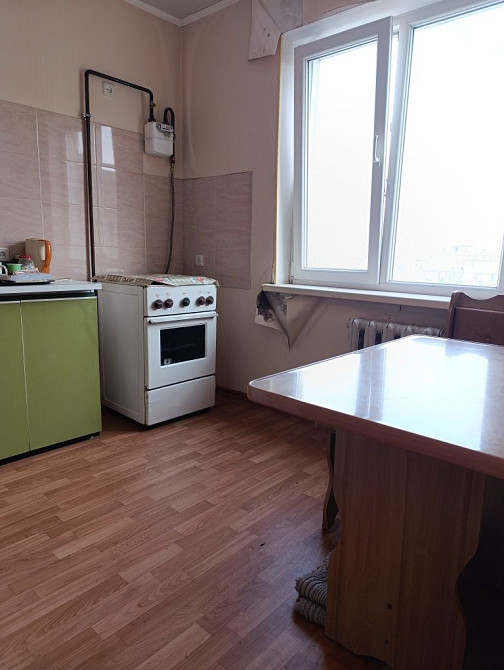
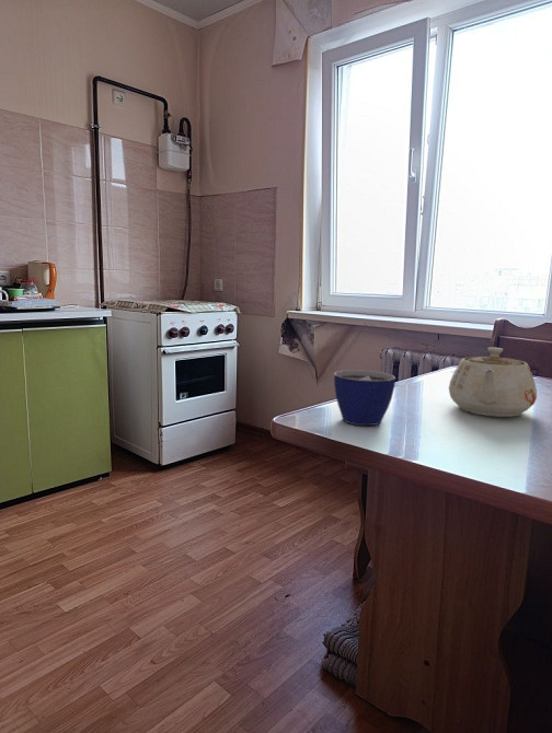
+ teapot (492, 380)
+ cup (367, 395)
